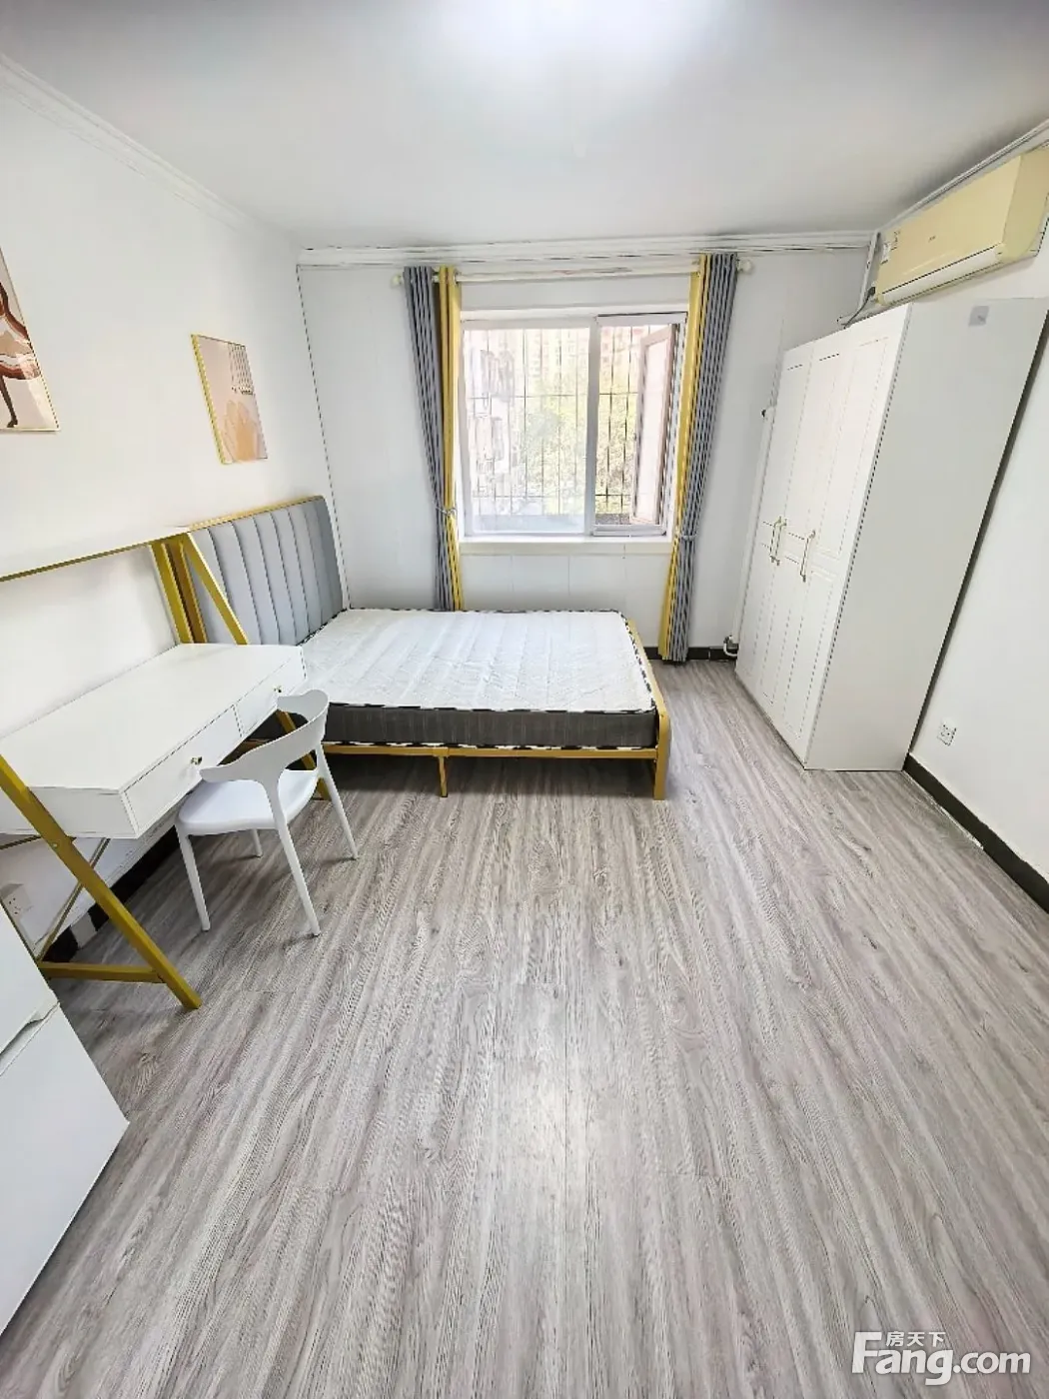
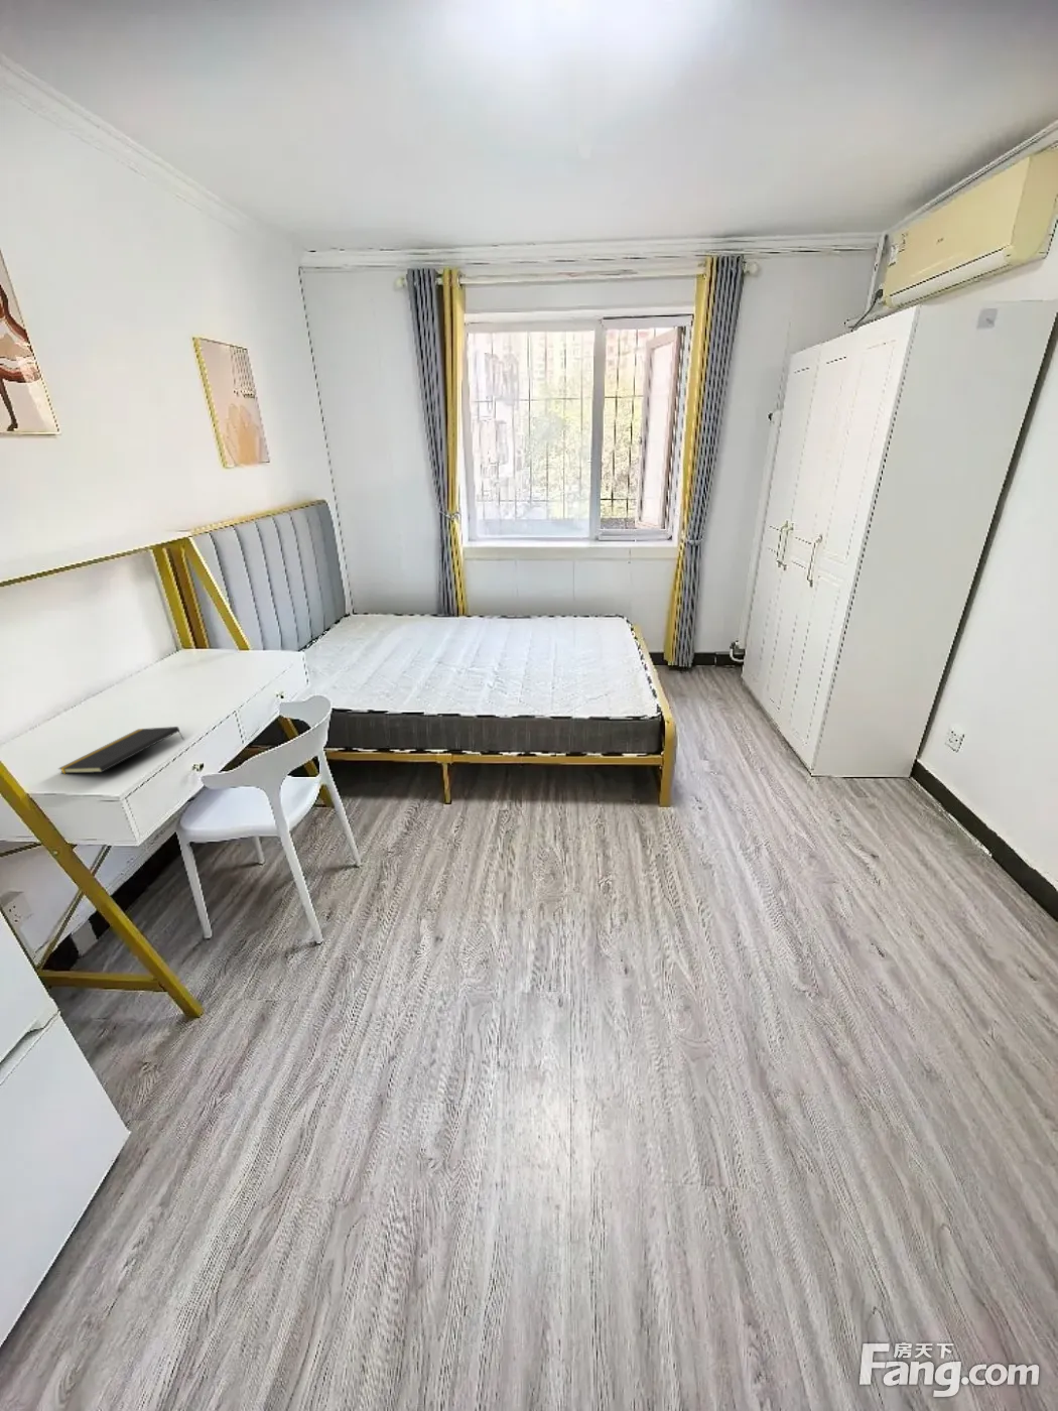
+ notepad (121, 749)
